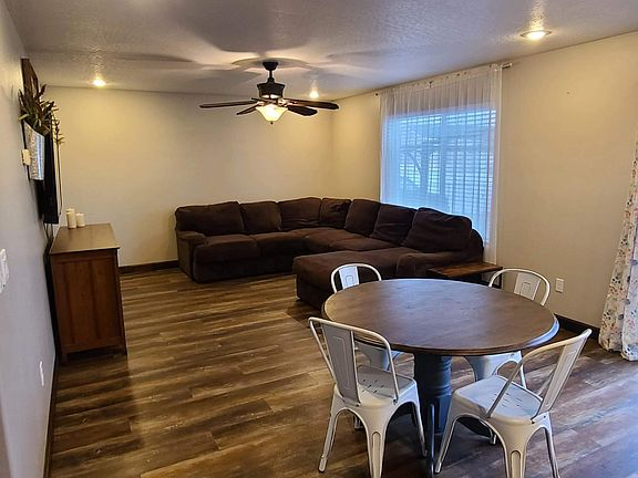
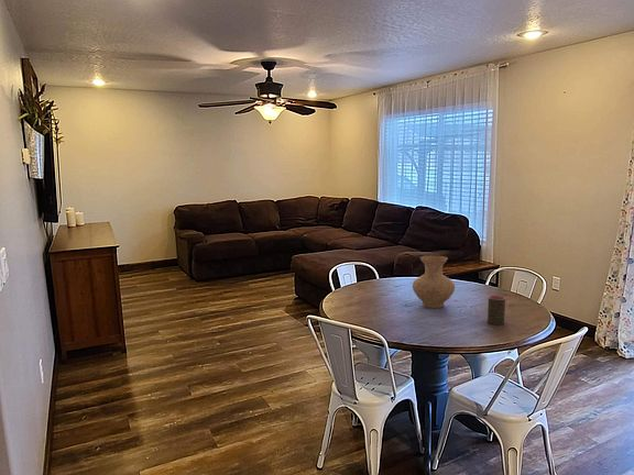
+ cup (495, 309)
+ vase (433, 281)
